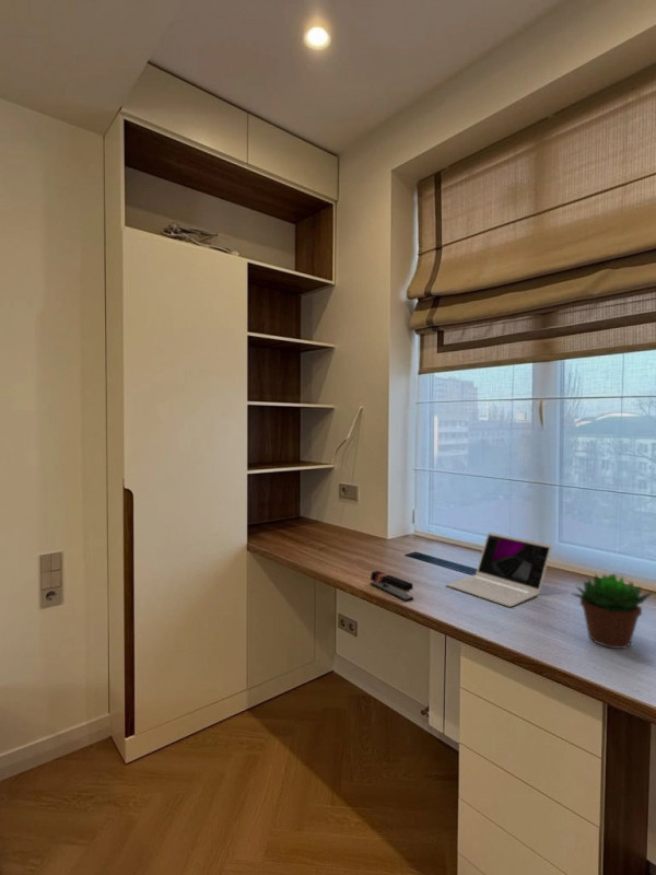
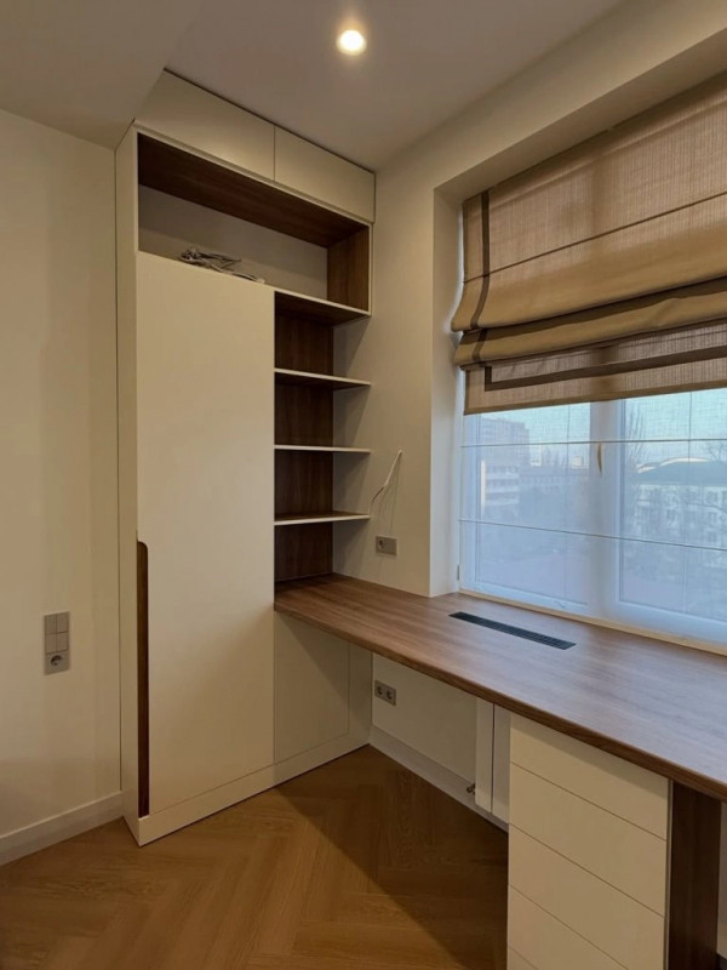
- succulent plant (611, 608)
- laptop (497, 563)
- stapler (390, 583)
